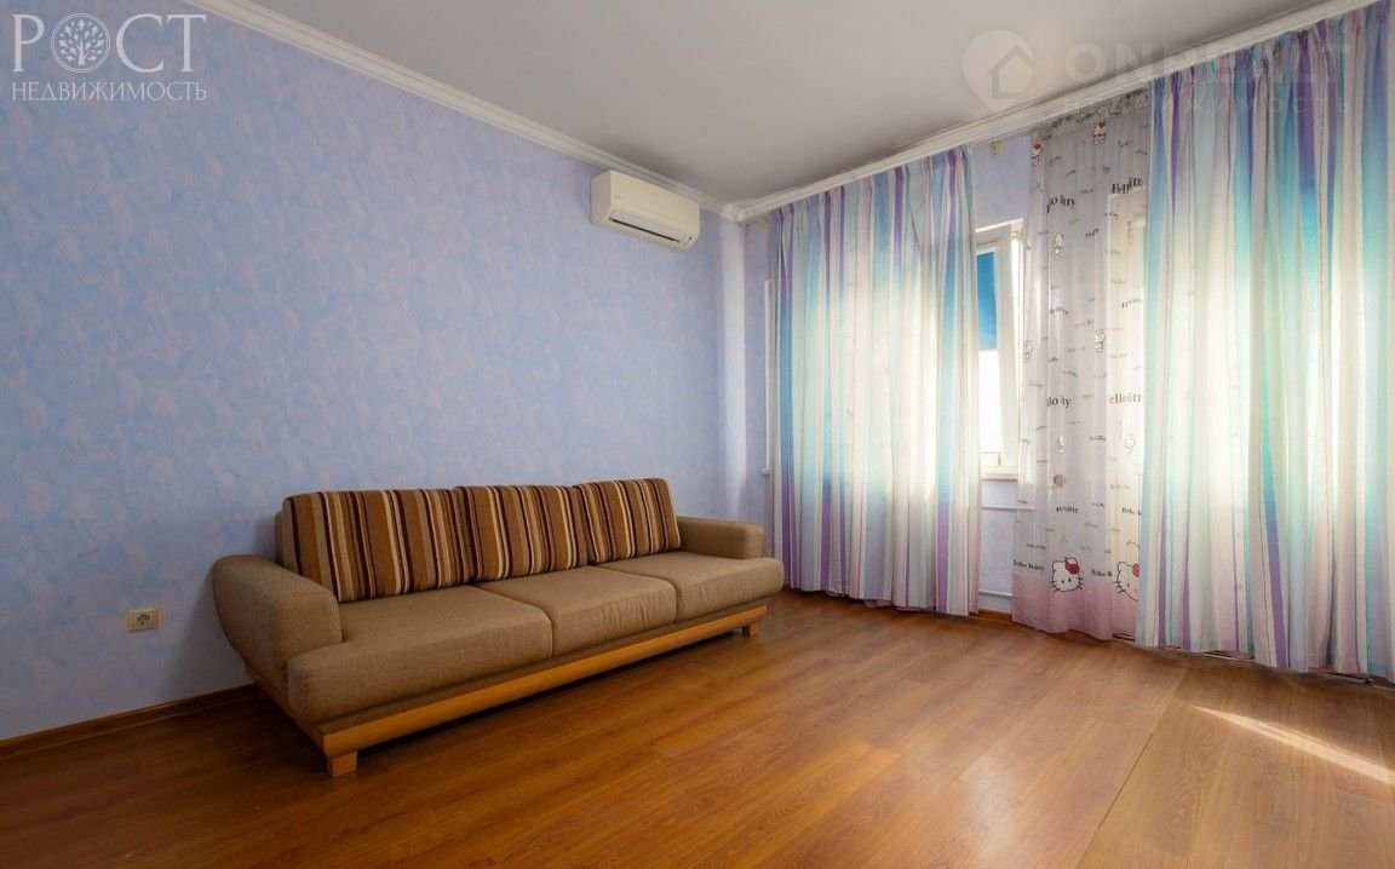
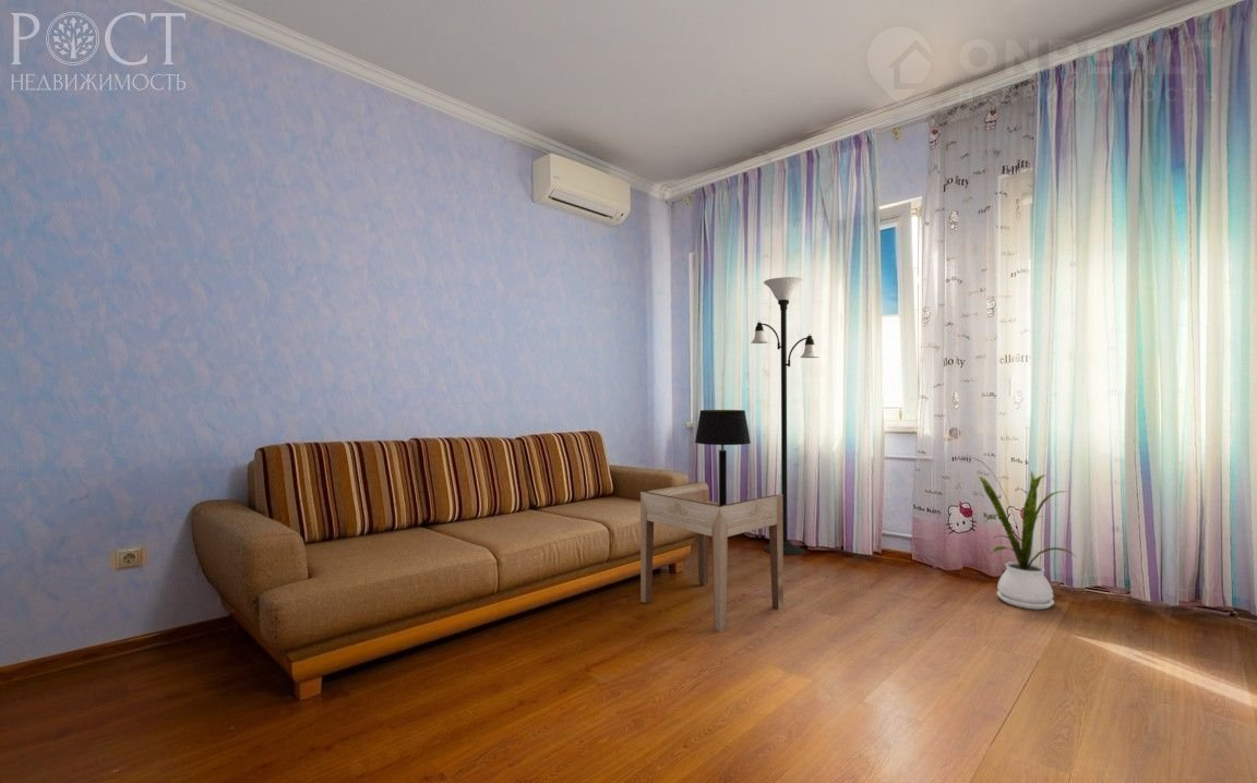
+ floor lamp (783, 415)
+ side table (713, 549)
+ table lamp (722, 459)
+ house plant (1017, 529)
